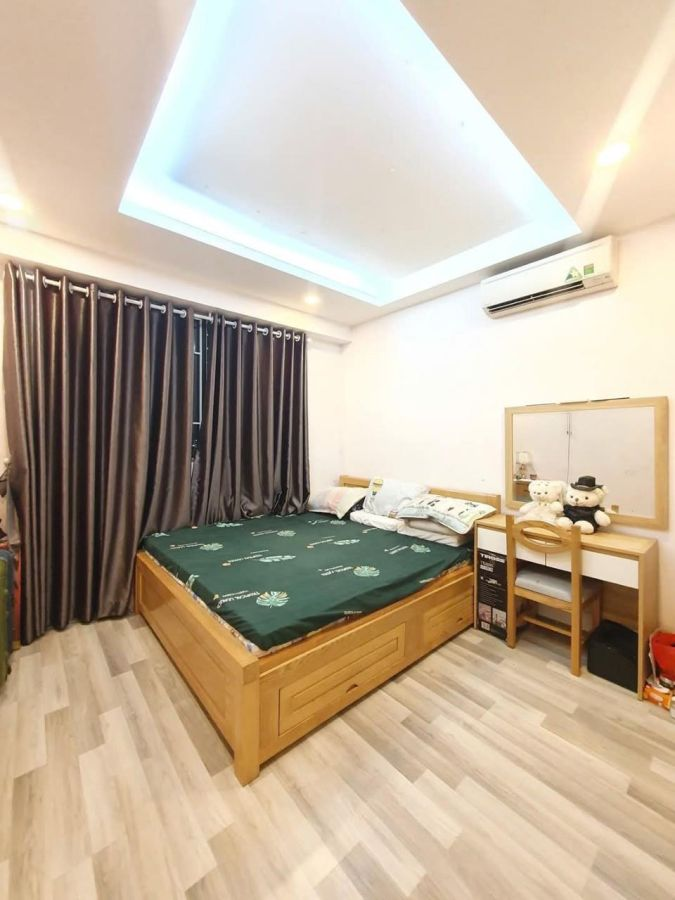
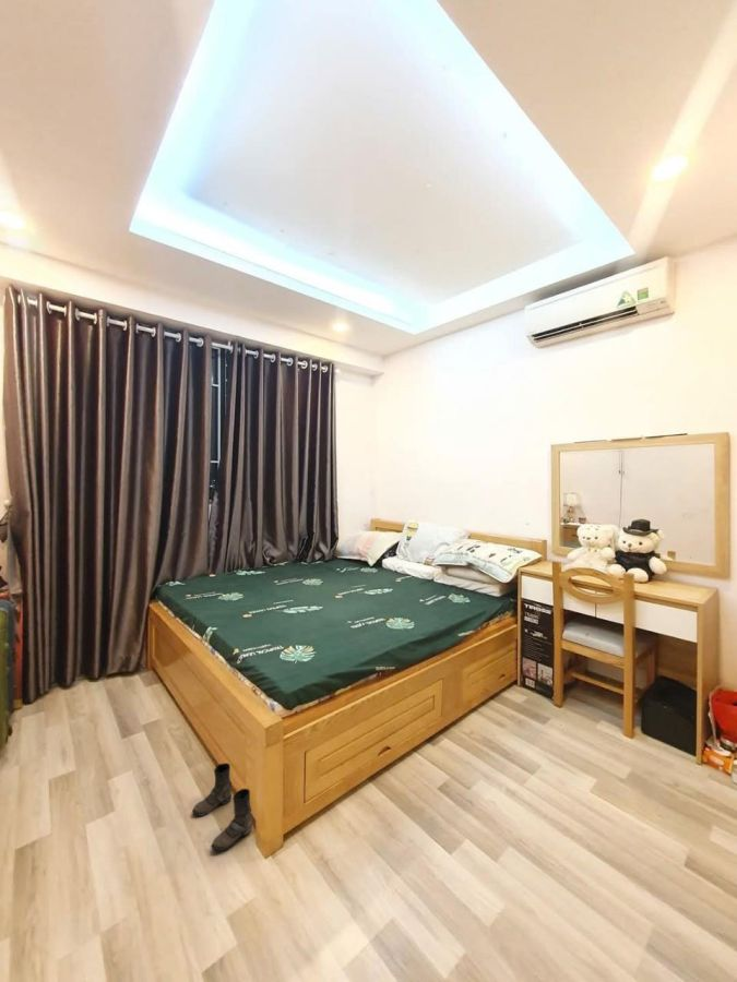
+ boots (222, 803)
